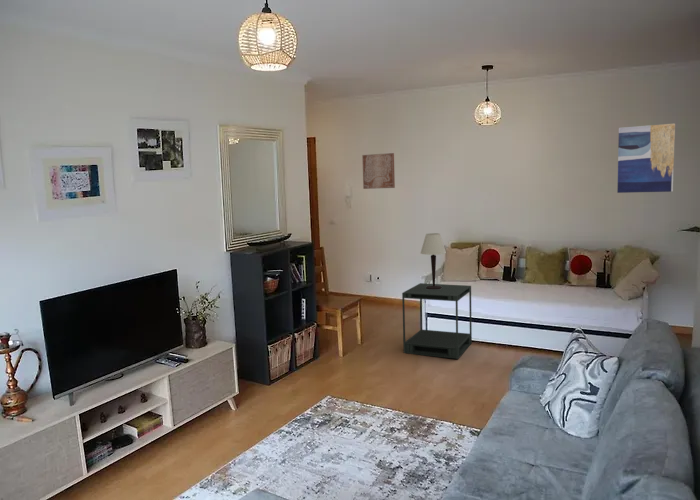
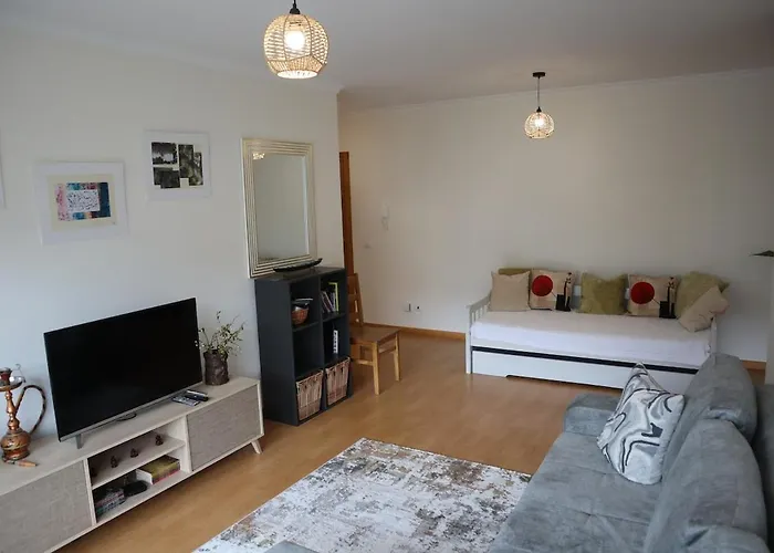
- wall art (645, 159)
- side table (437, 331)
- wall art (378, 171)
- table lamp (433, 260)
